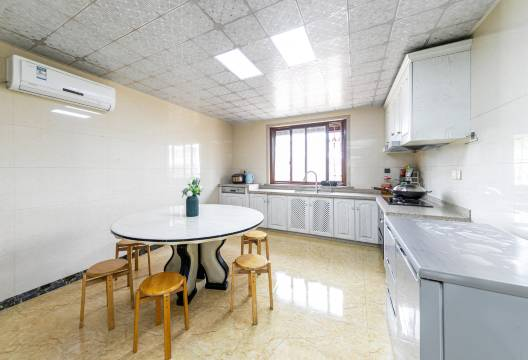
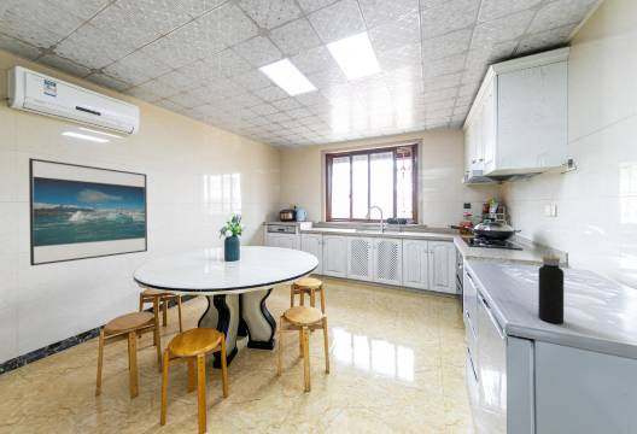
+ water bottle (550, 285)
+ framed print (98, 212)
